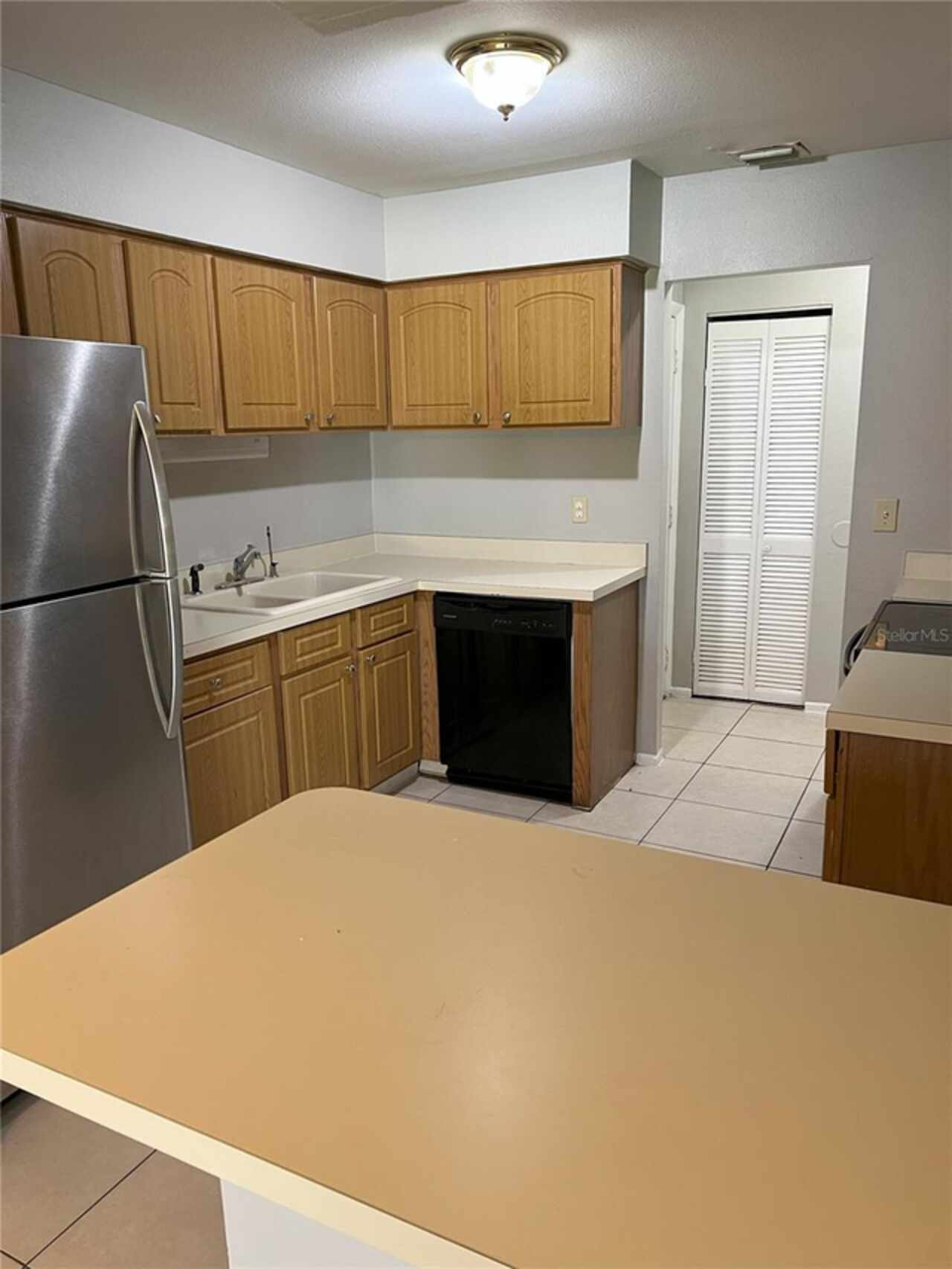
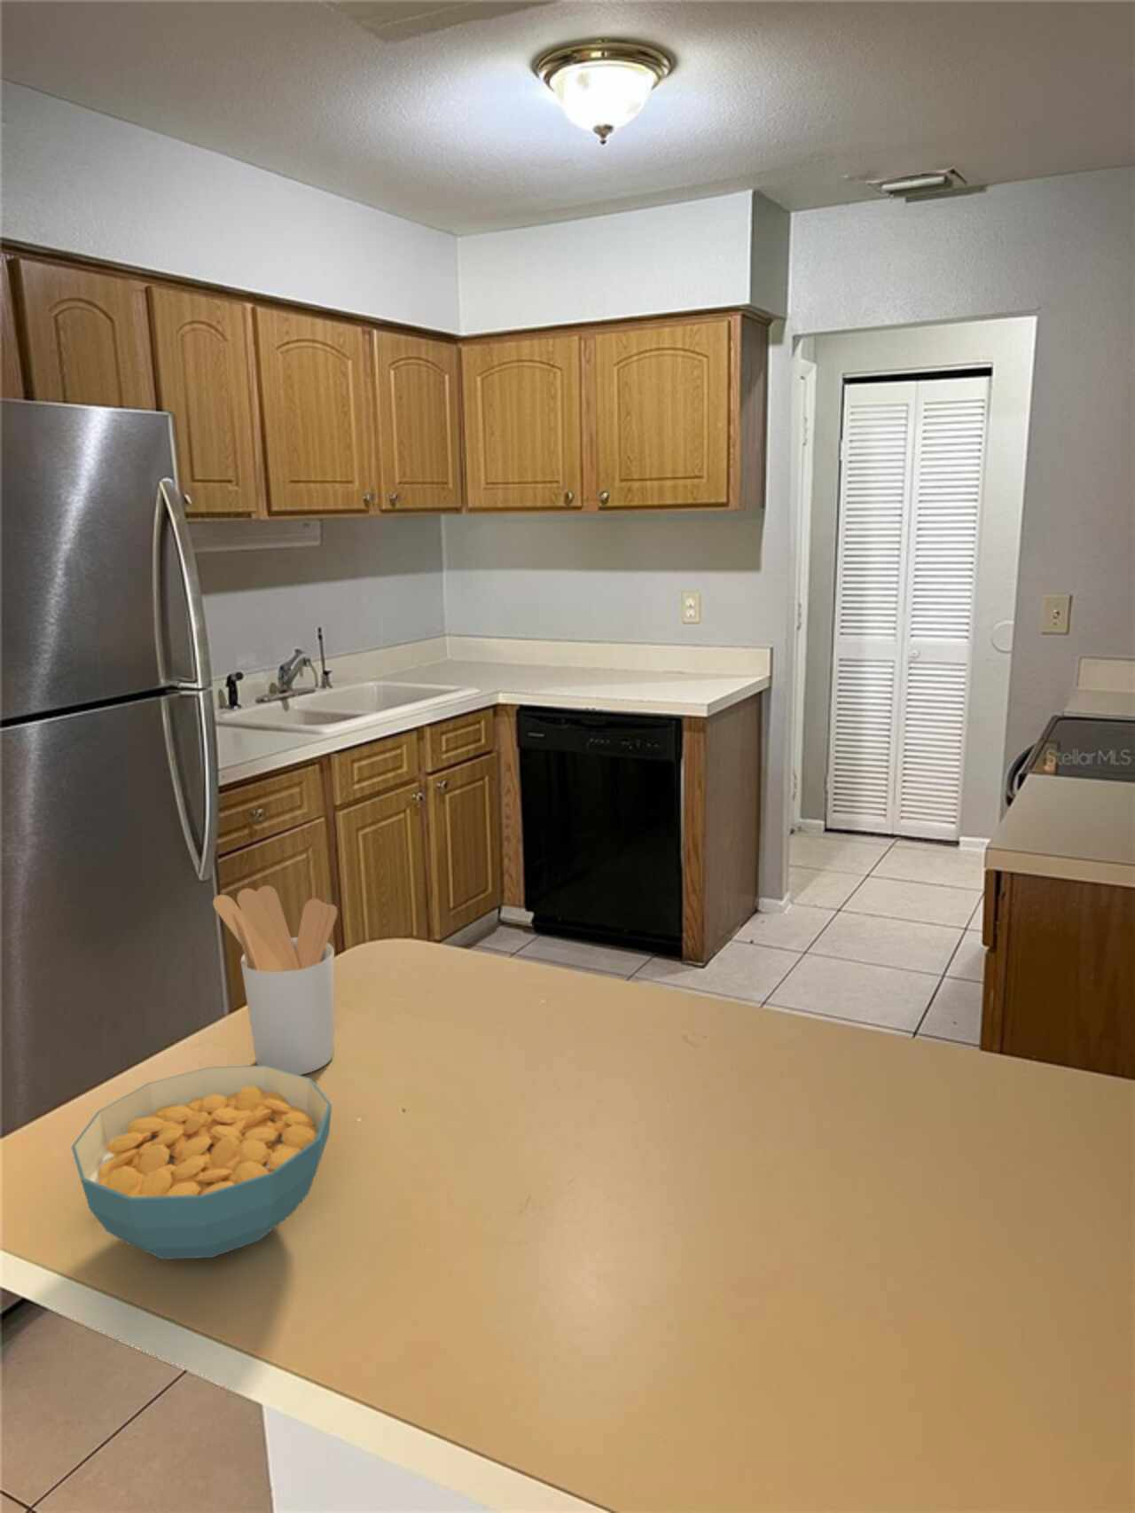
+ cereal bowl (210, 1179)
+ utensil holder (275, 974)
